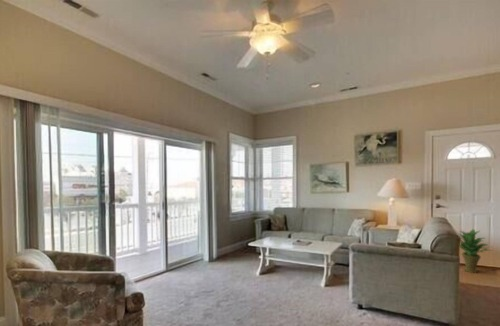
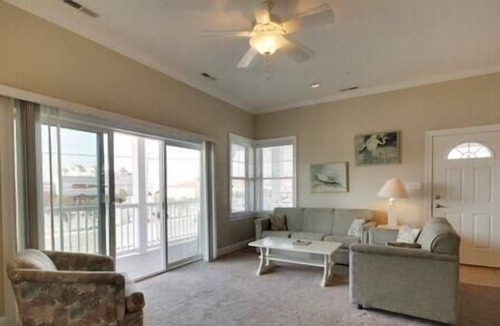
- potted plant (471, 250)
